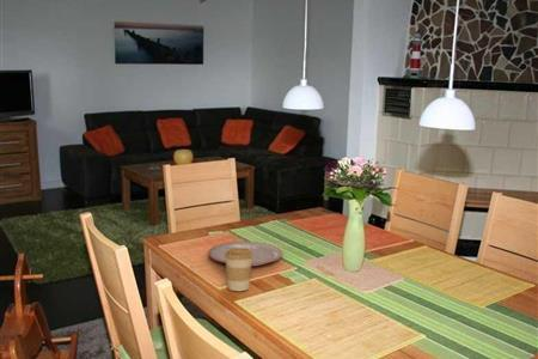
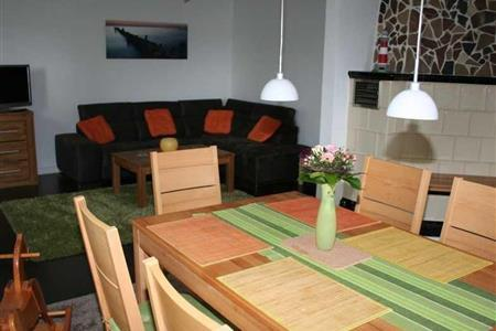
- plate (250, 250)
- coffee cup (238, 268)
